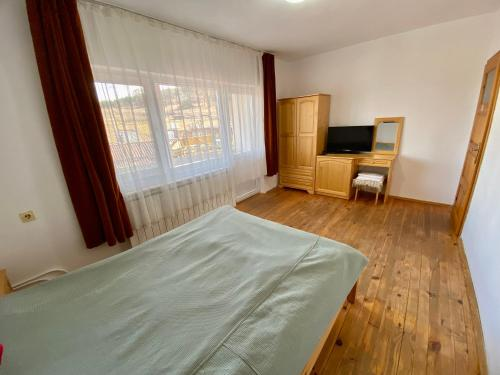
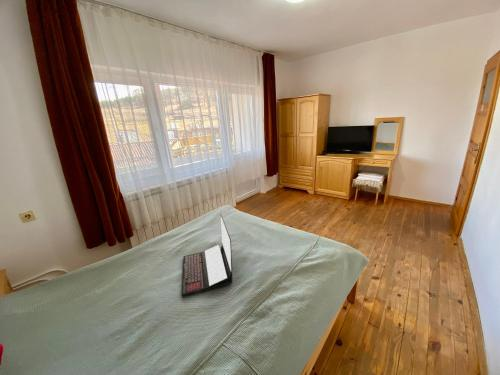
+ laptop (204, 251)
